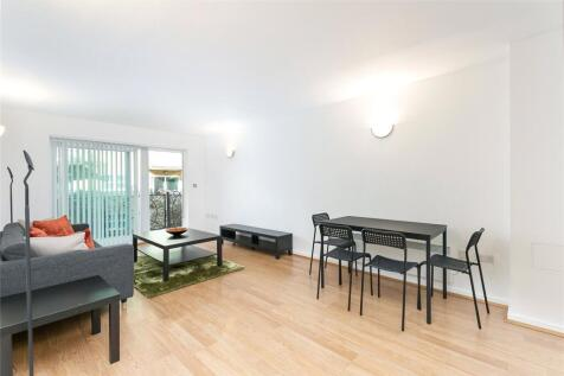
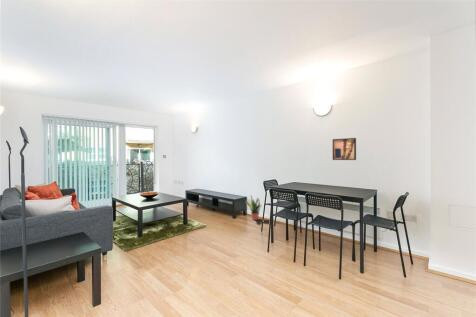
+ potted plant (254, 207)
+ wall art (344, 149)
